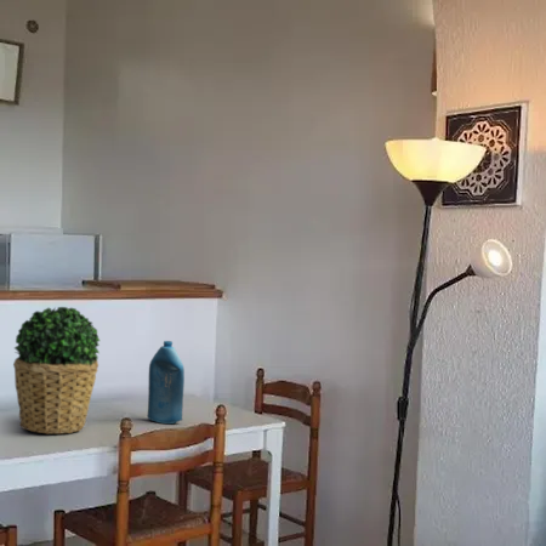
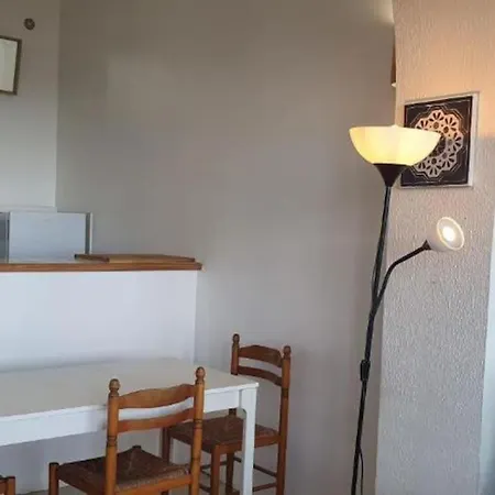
- potted plant (56, 368)
- bottle (166, 381)
